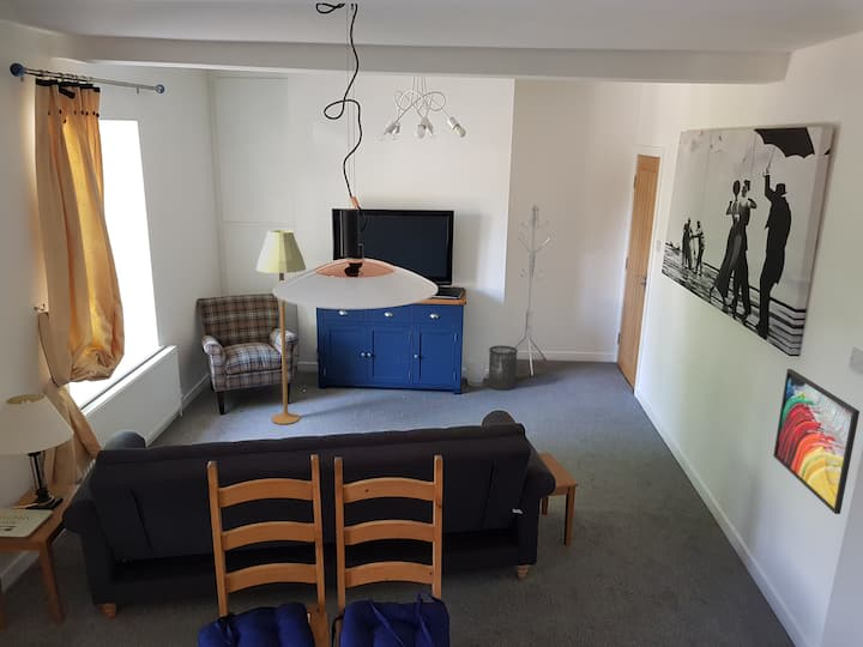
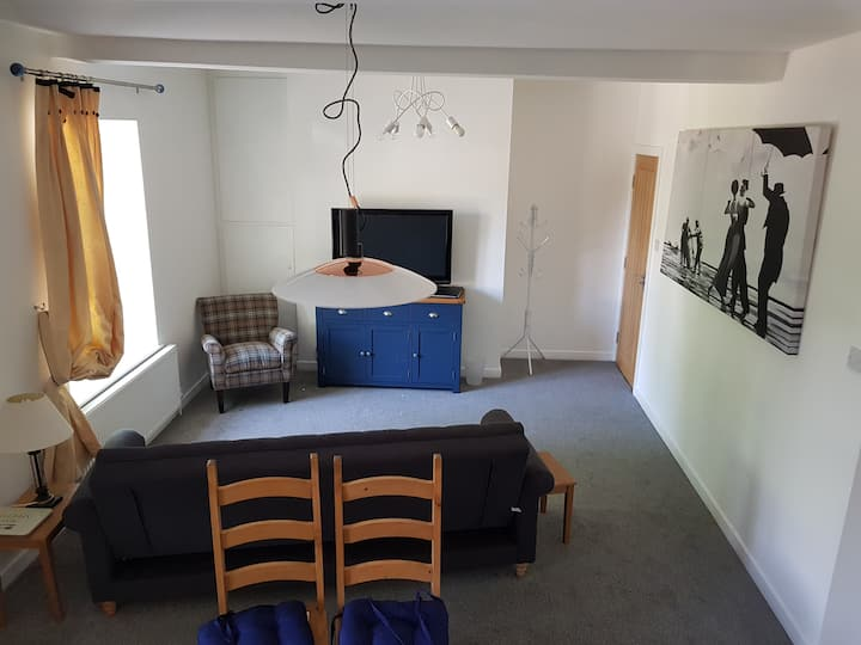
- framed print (811, 436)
- floor lamp (283, 328)
- trash can (502, 367)
